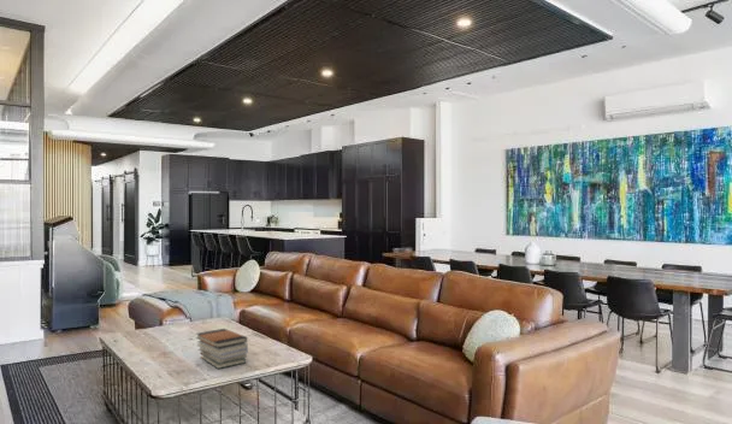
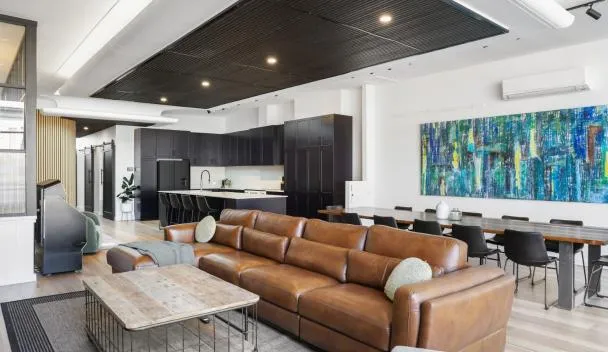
- book stack (222, 347)
